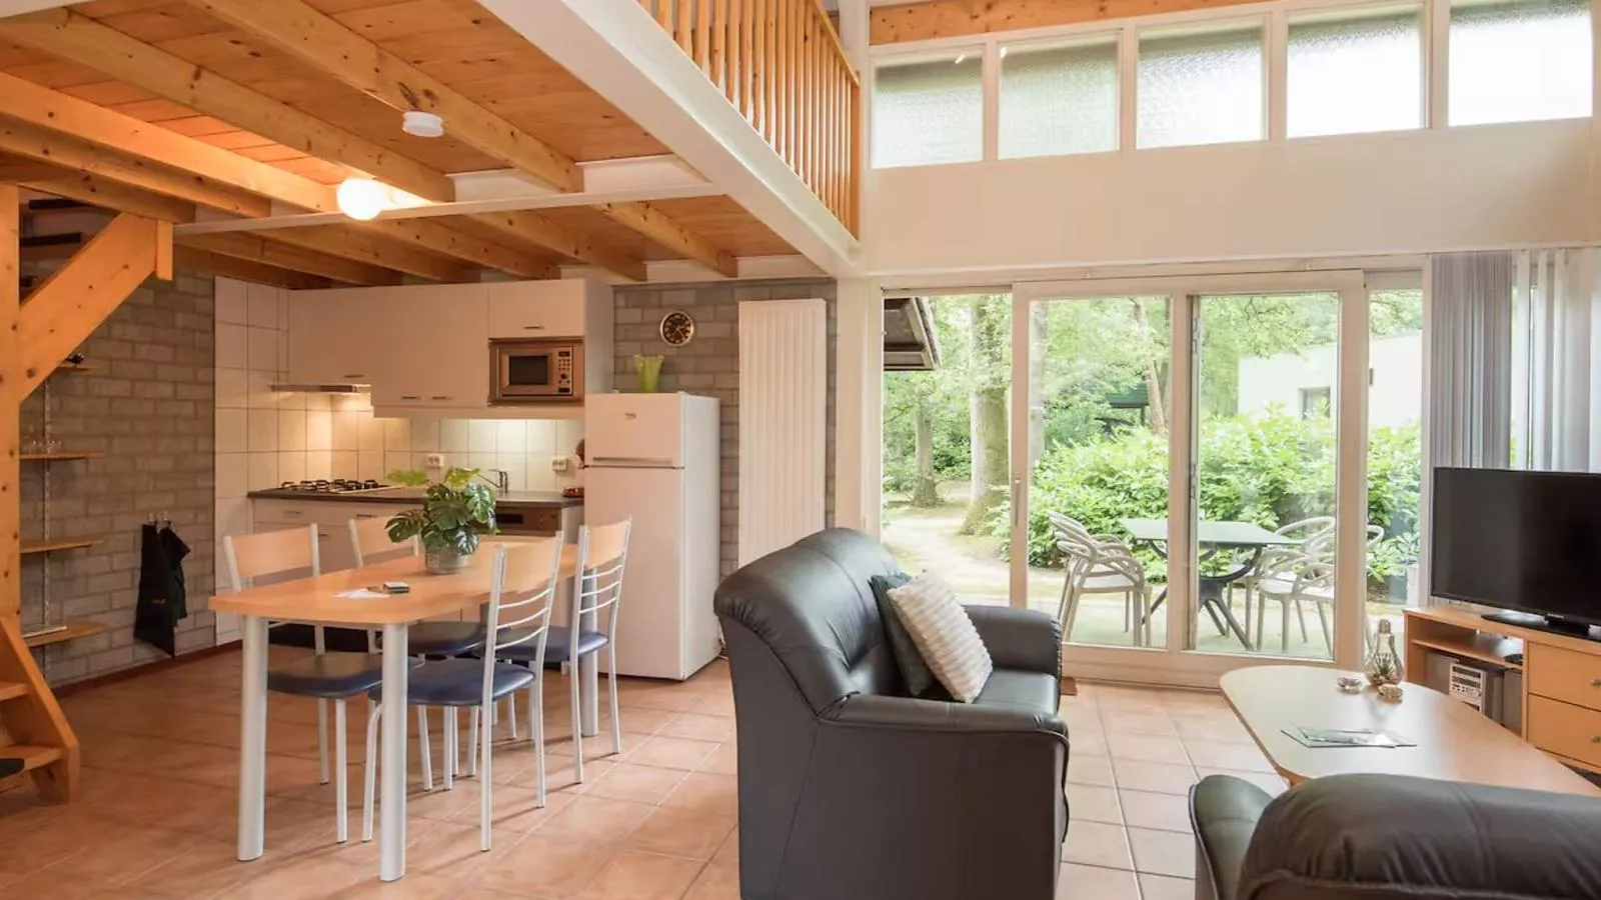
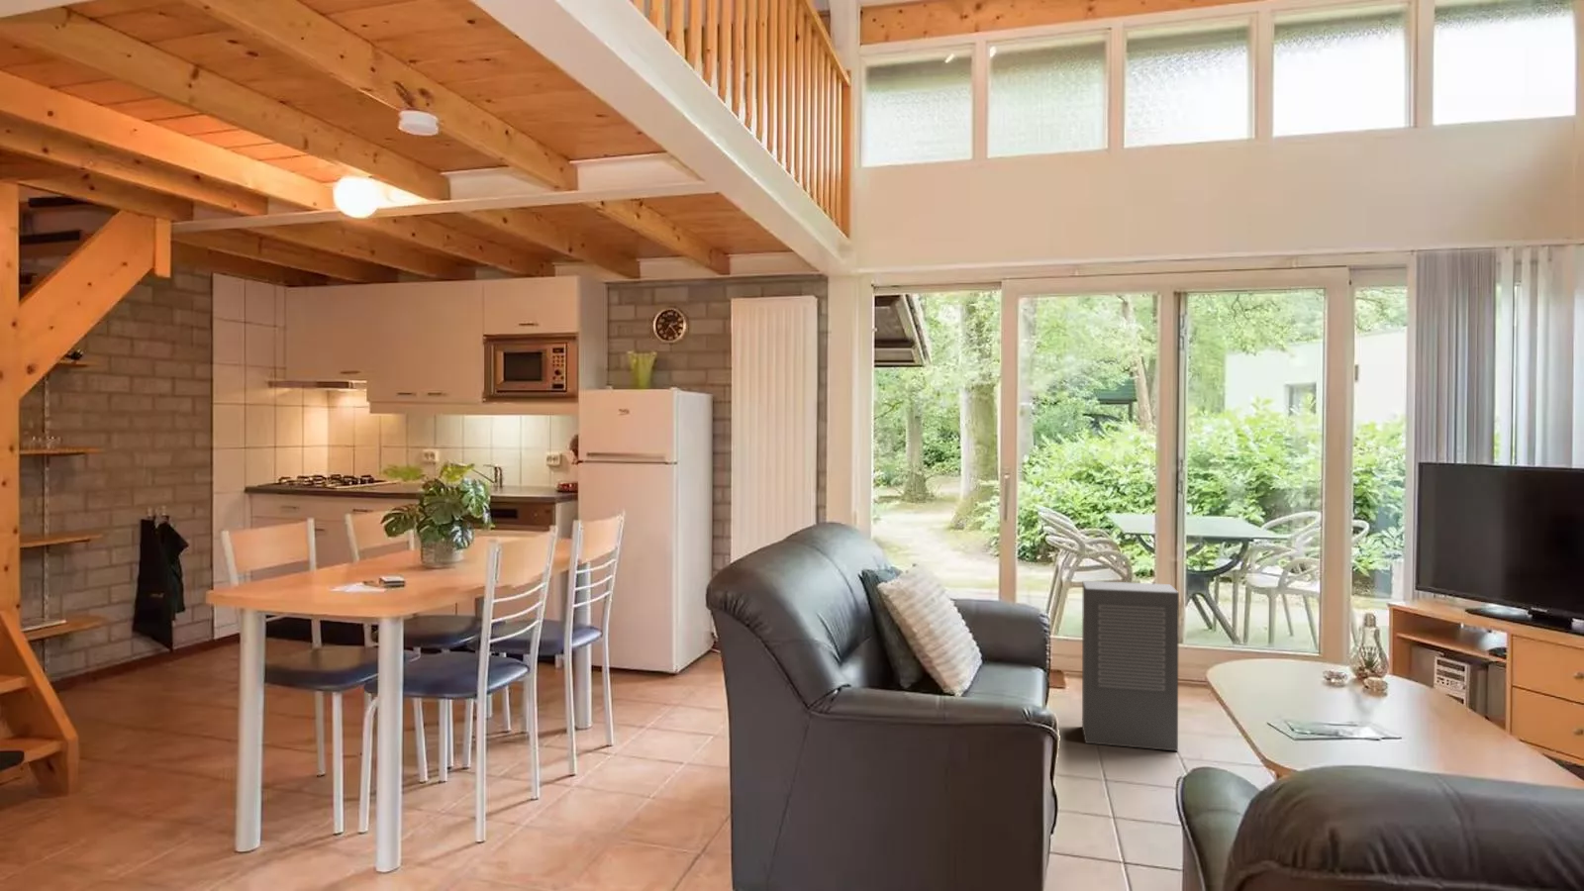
+ air purifier (1127, 663)
